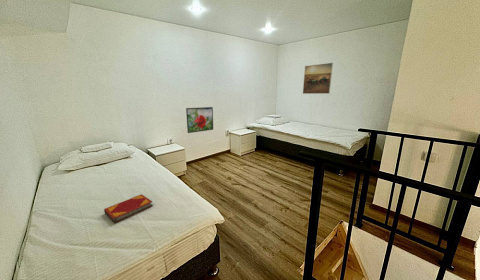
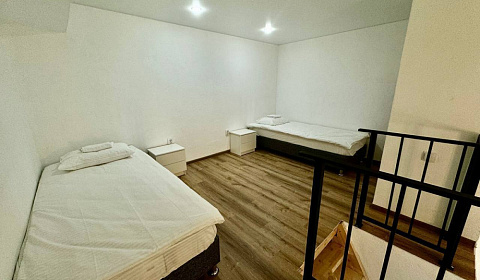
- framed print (200, 119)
- hardback book (129, 207)
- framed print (316, 79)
